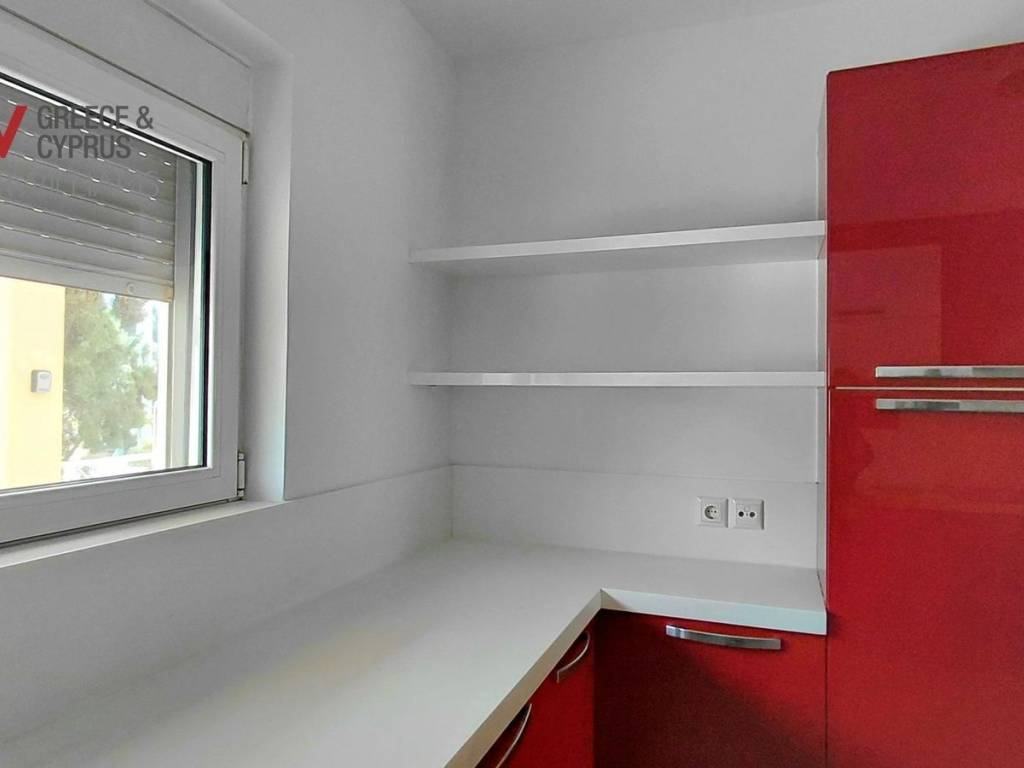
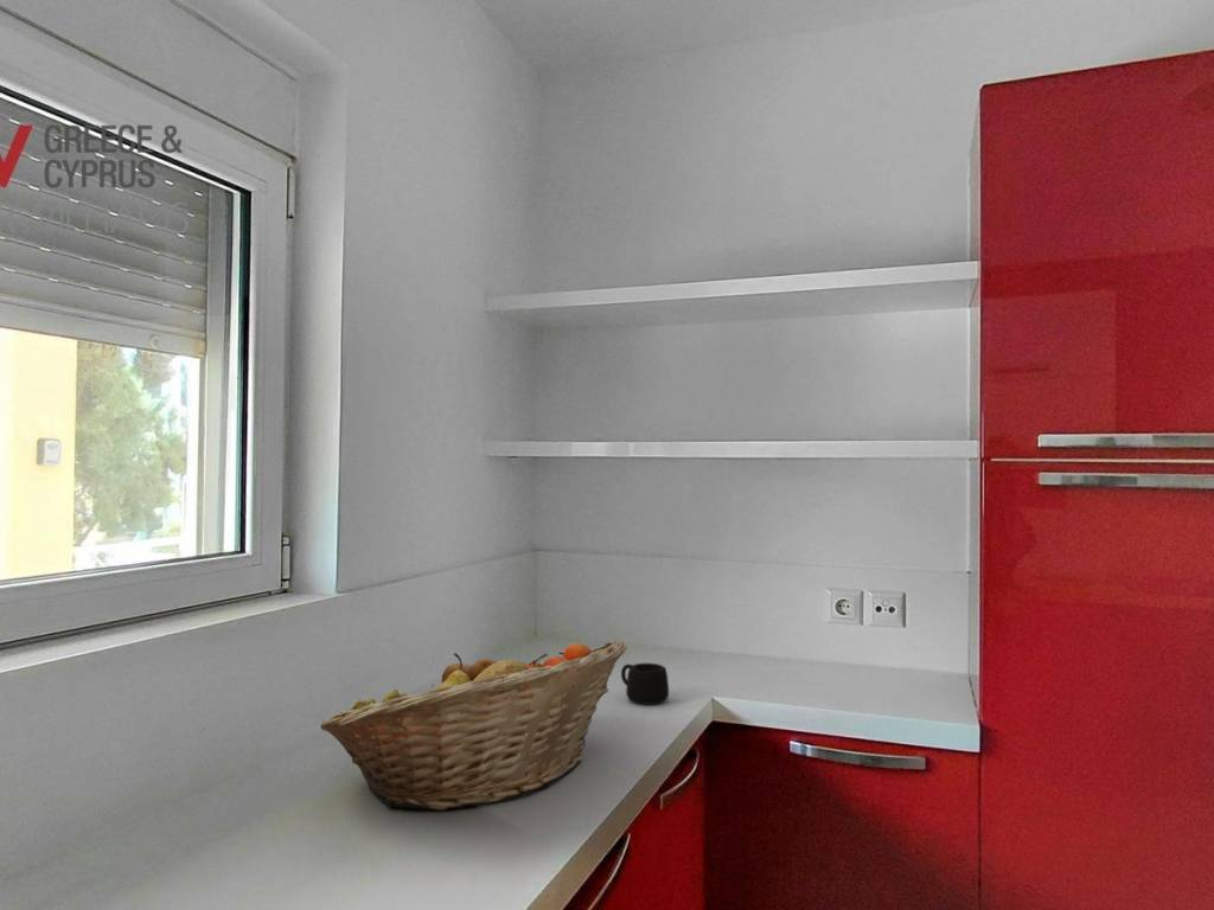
+ fruit basket (485, 707)
+ mug (641, 681)
